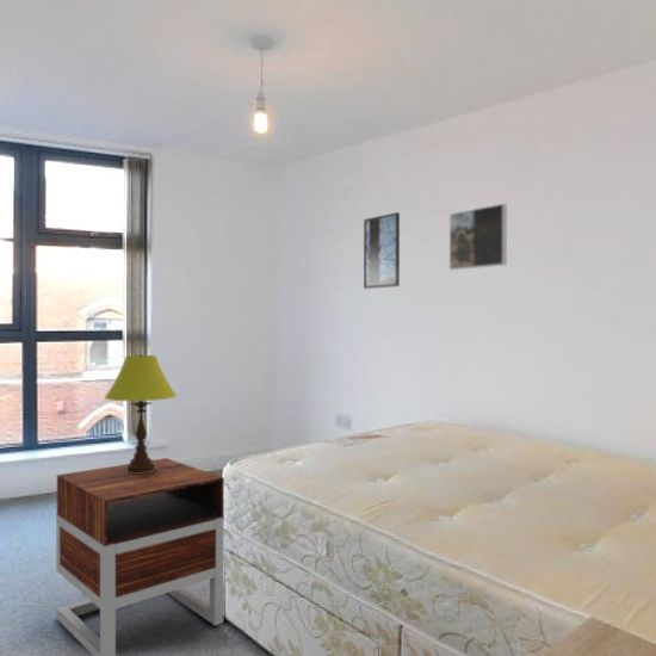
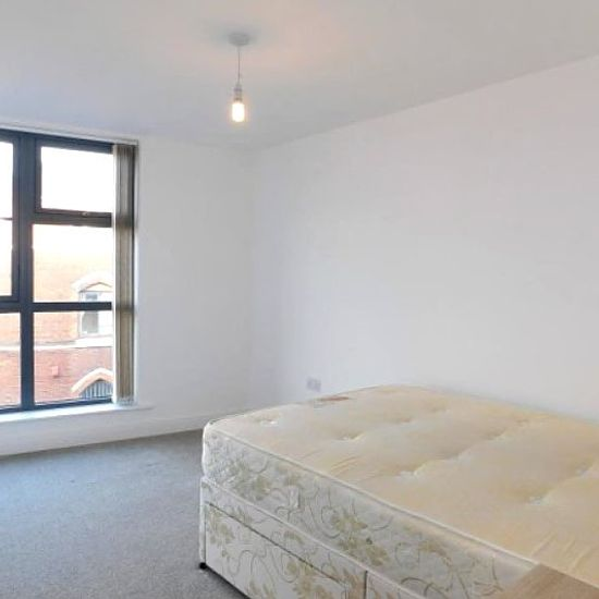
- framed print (476, 237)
- nightstand (137, 547)
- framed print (380, 252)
- table lamp (141, 411)
